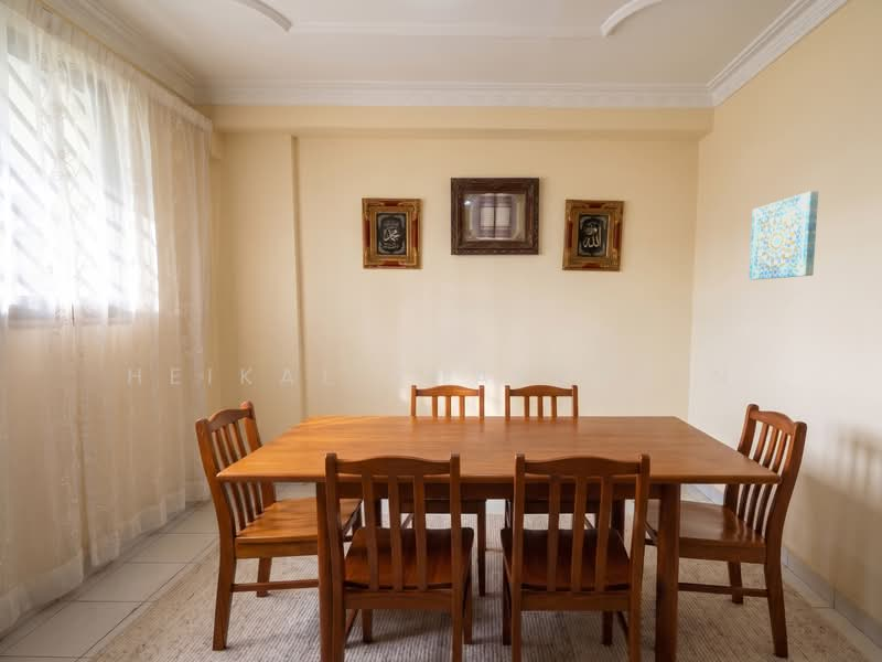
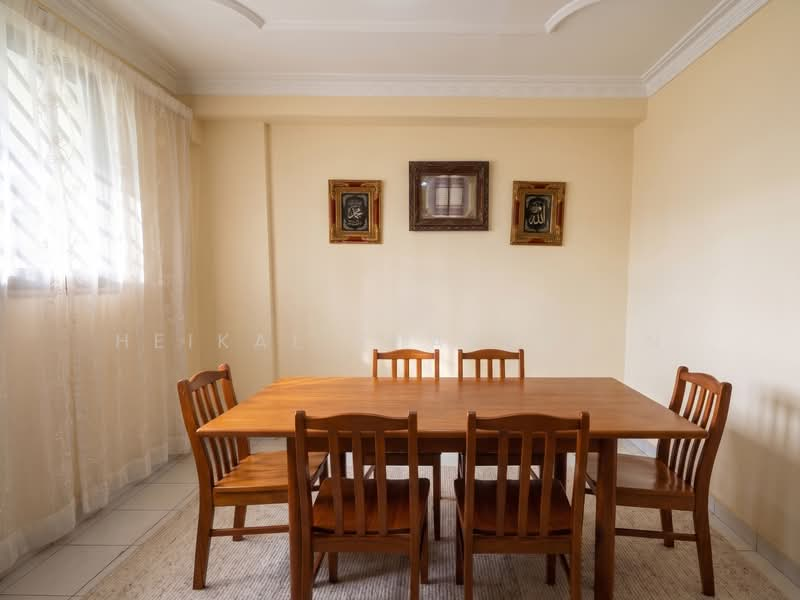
- wall art (779, 239)
